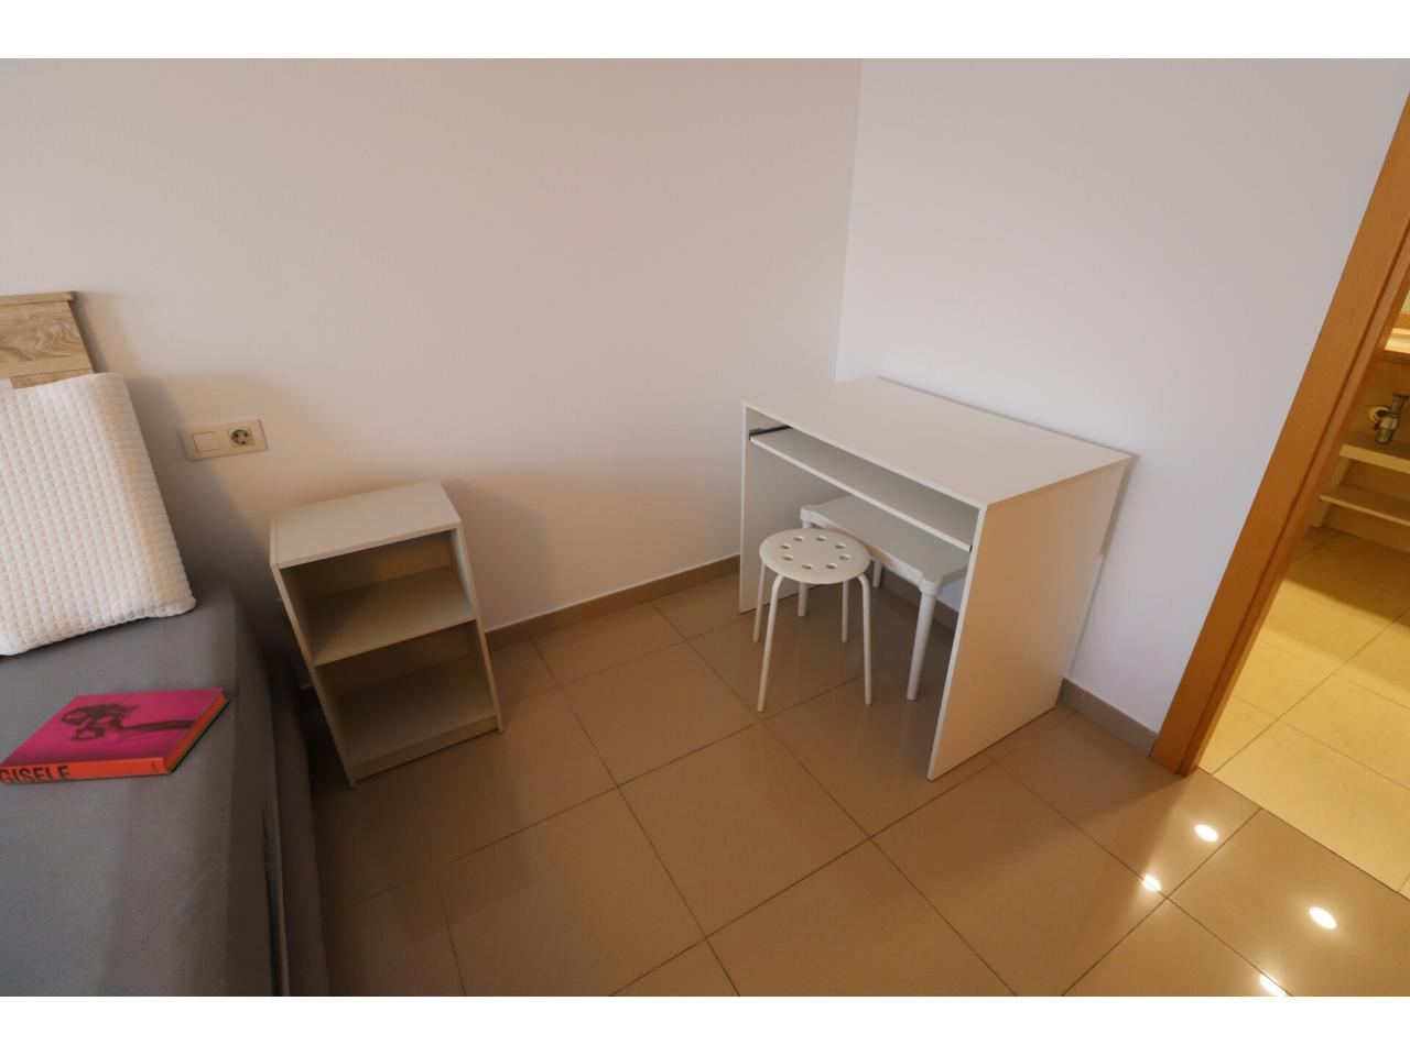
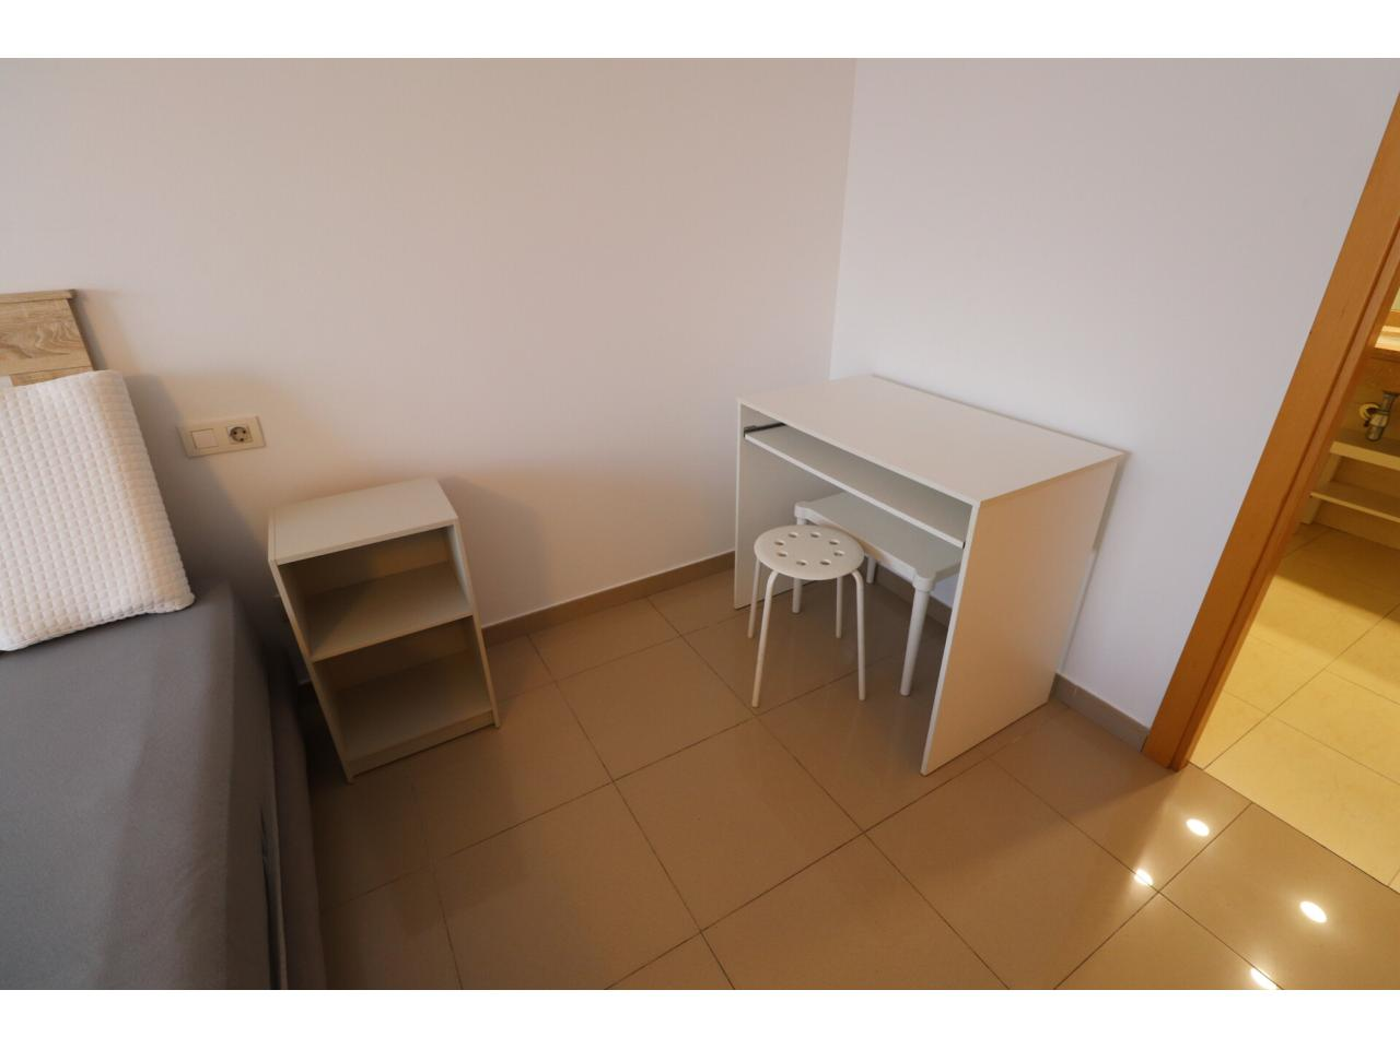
- hardback book (119, 732)
